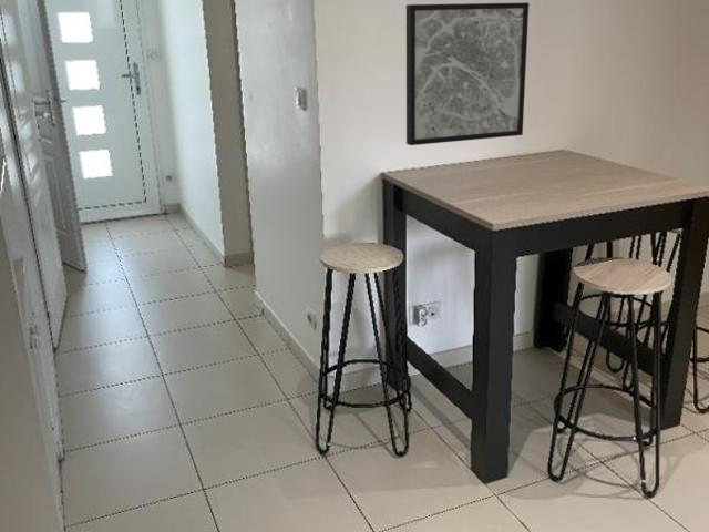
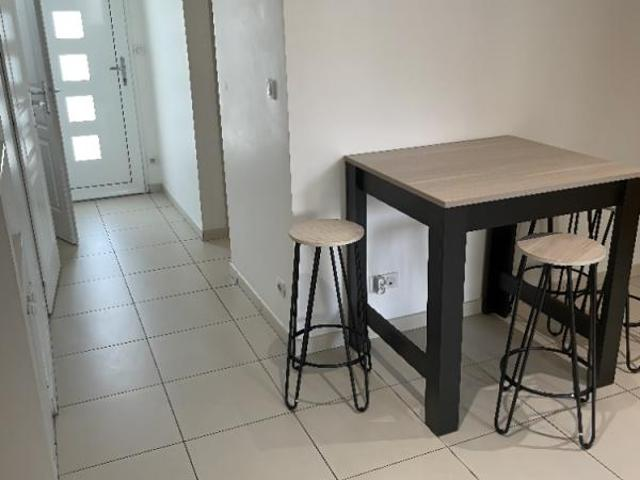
- wall art (467, 73)
